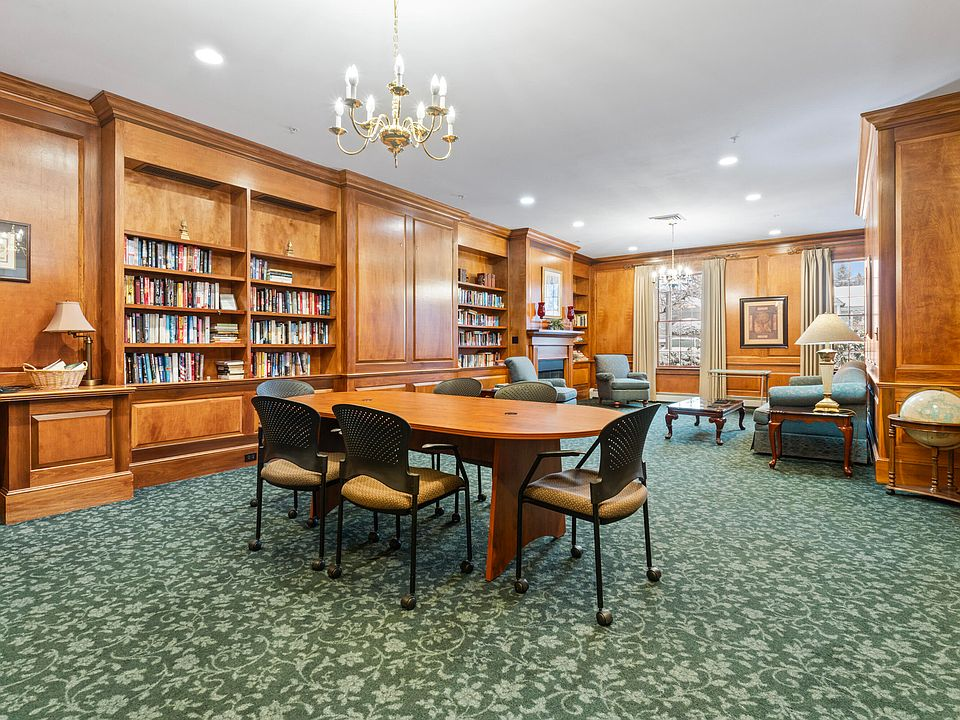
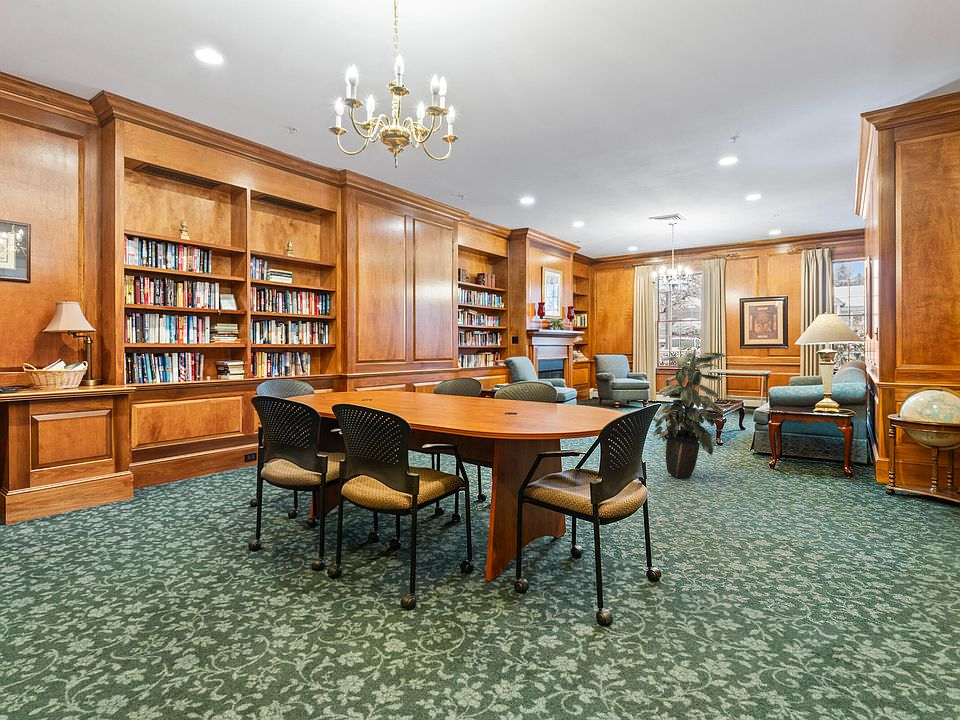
+ indoor plant (687, 411)
